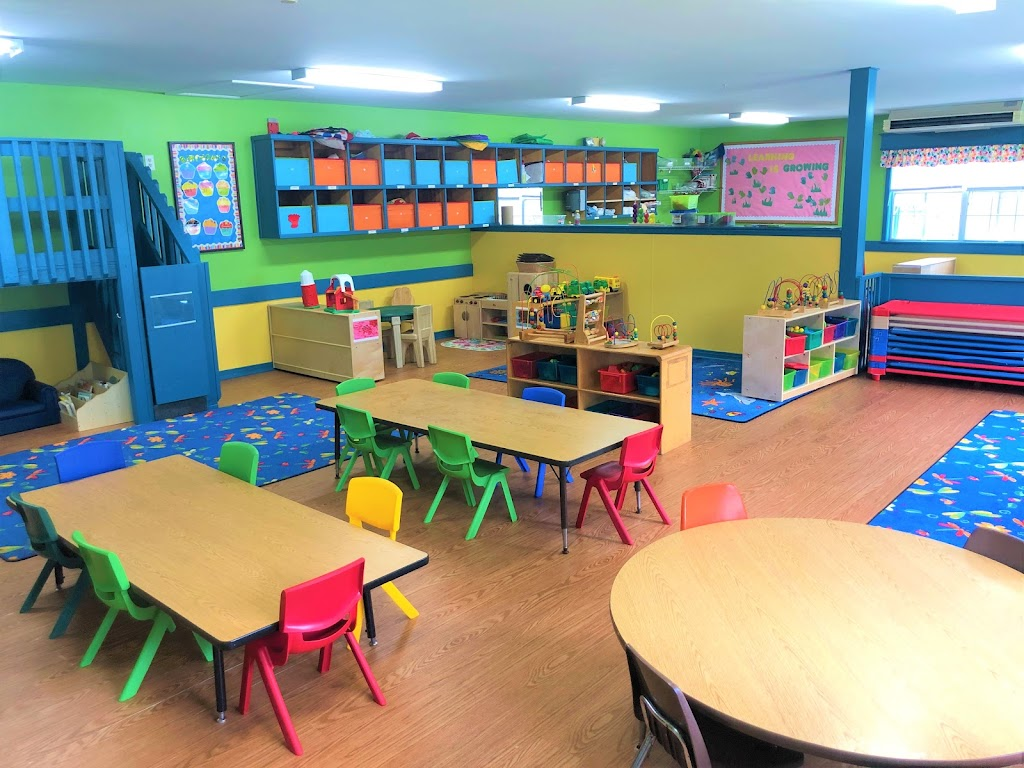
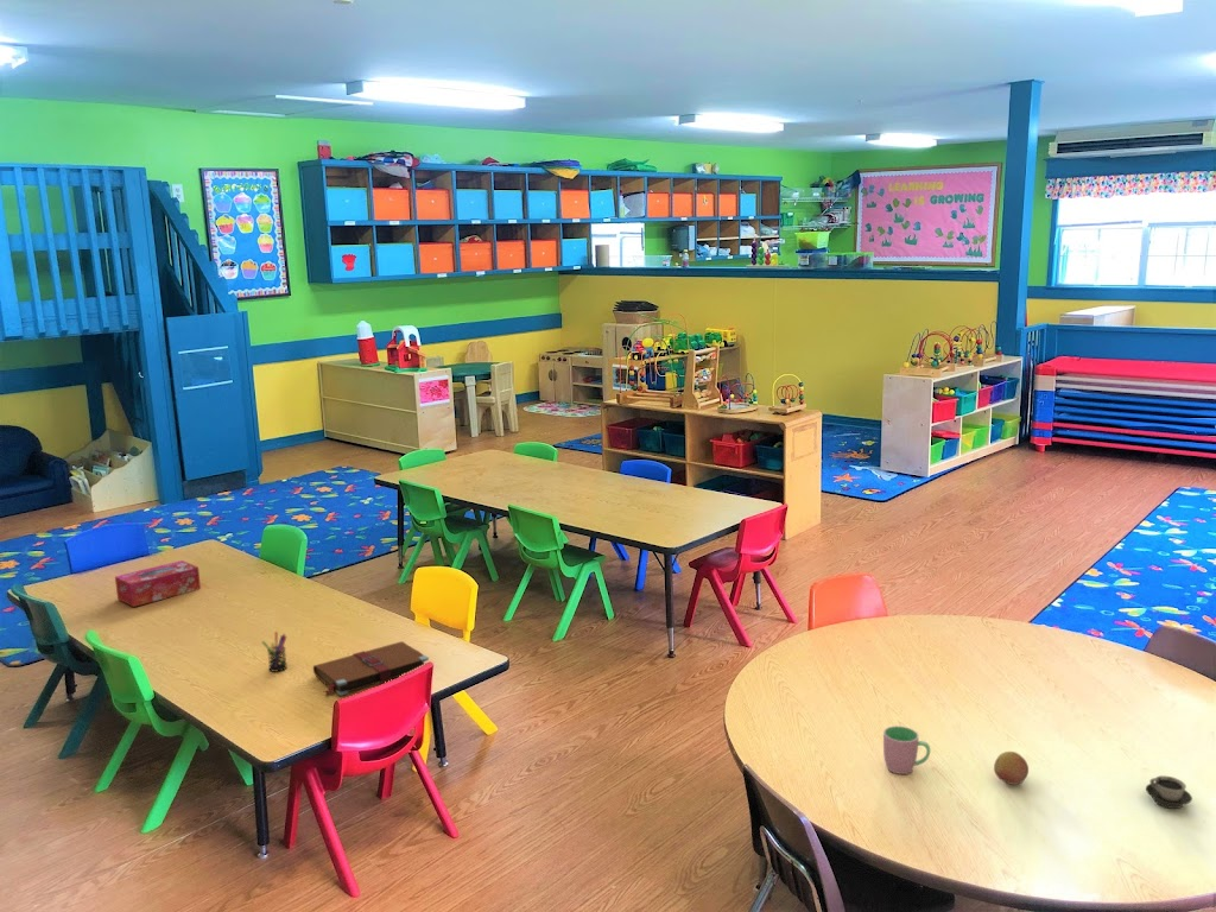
+ cup (906, 752)
+ book (367, 666)
+ pen holder (274, 651)
+ cup (1168, 792)
+ tissue box (158, 582)
+ fruit (1012, 767)
